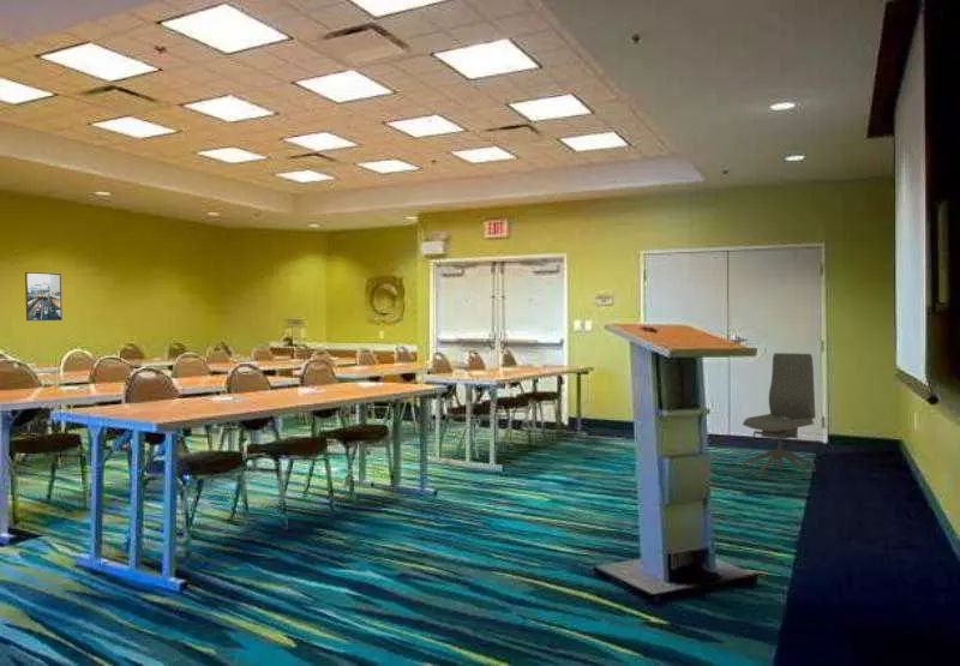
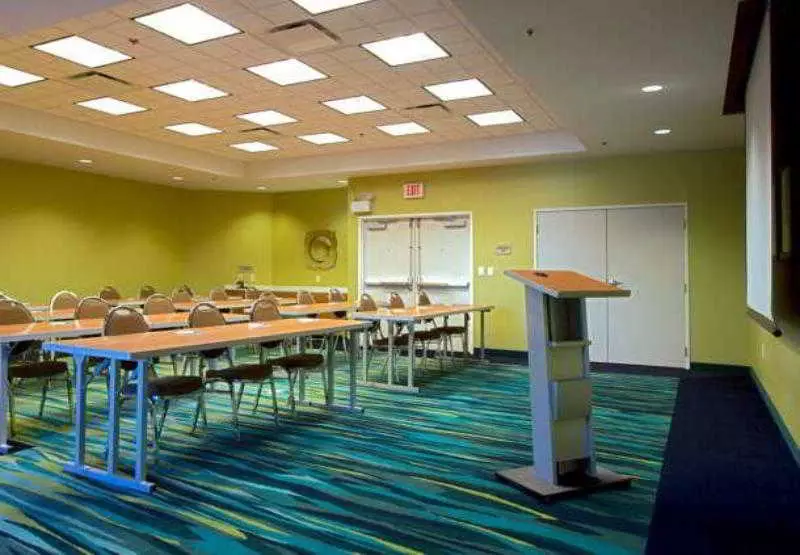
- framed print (43, 296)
- chair (778, 413)
